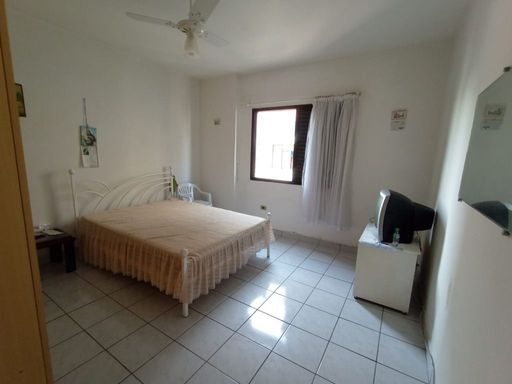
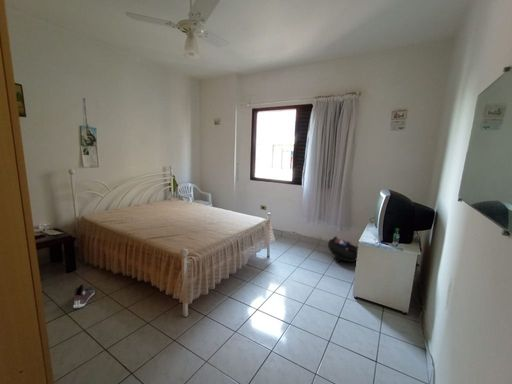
+ toy figurine (344, 248)
+ sneaker (84, 290)
